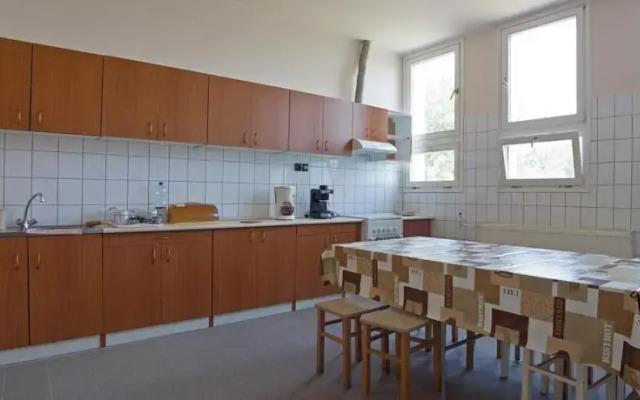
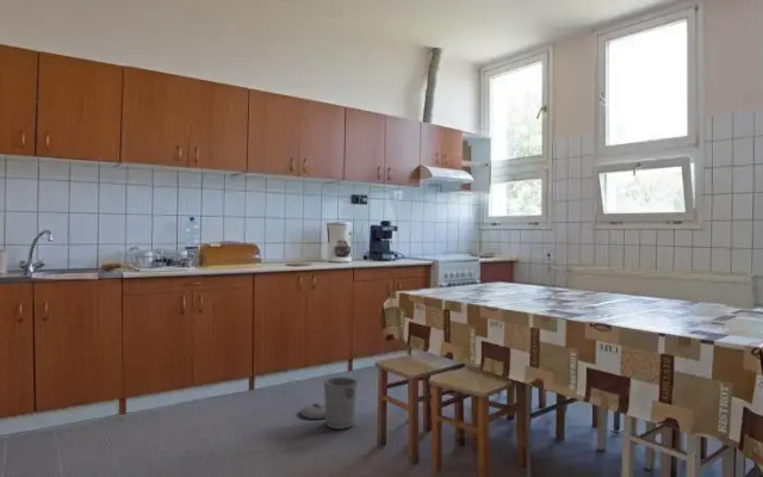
+ trash can (328, 397)
